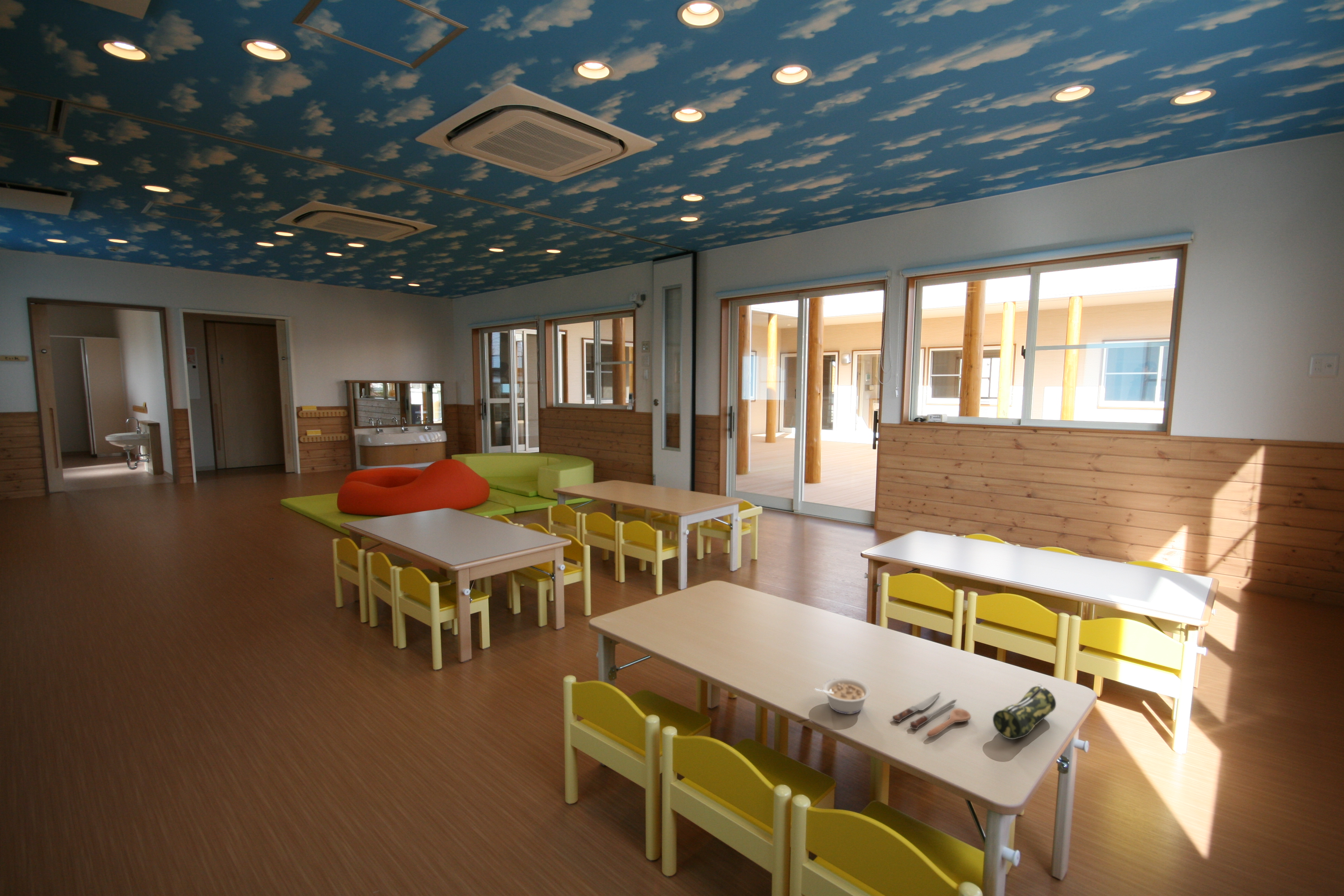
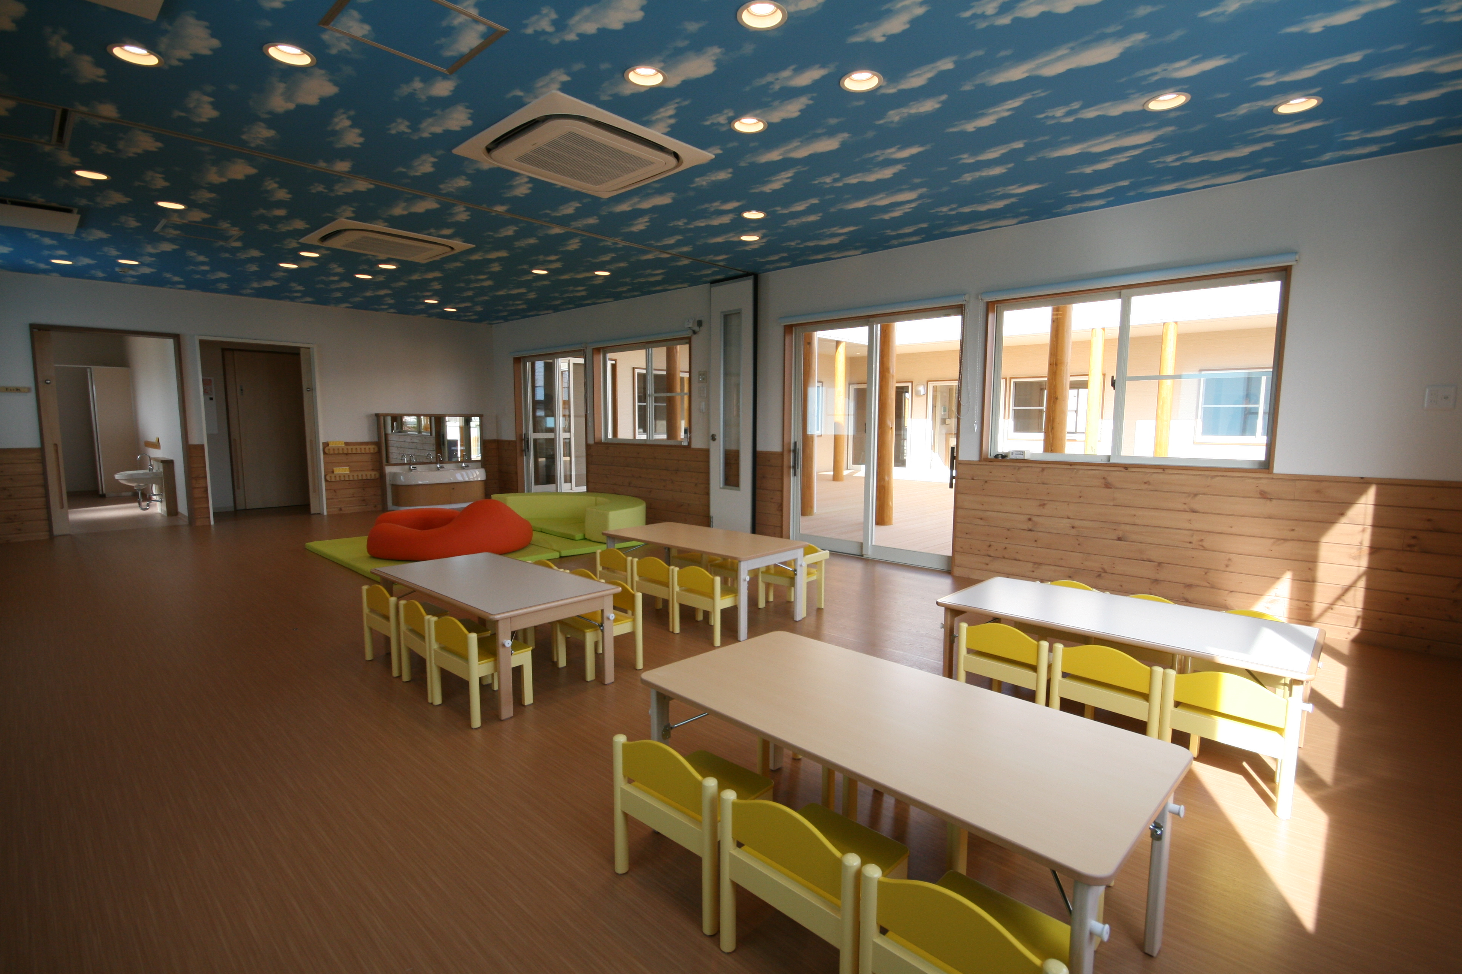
- legume (845, 696)
- spoon (938, 713)
- pencil case (1026, 712)
